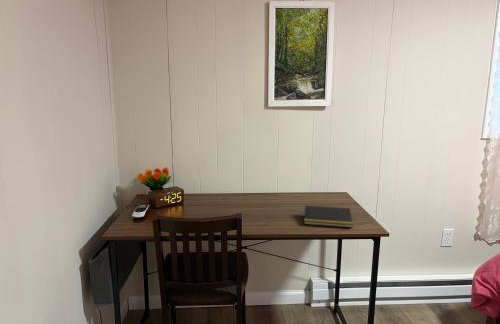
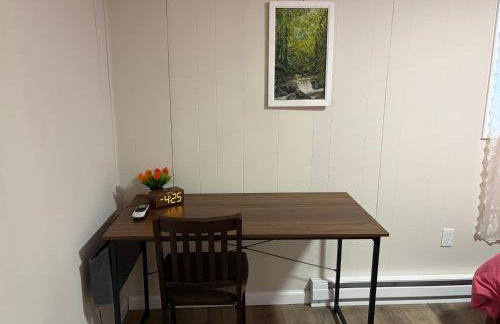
- notepad (327, 215)
